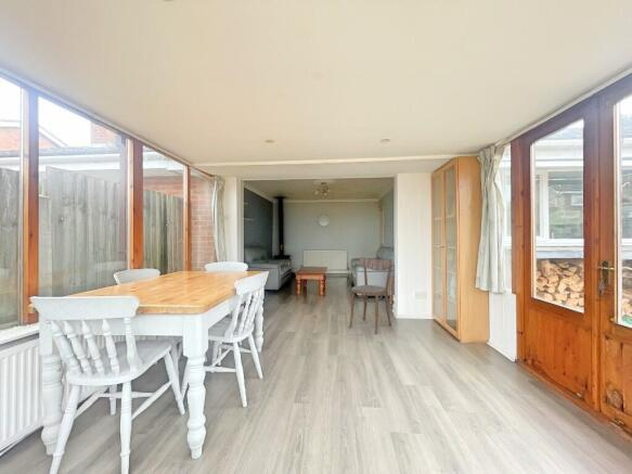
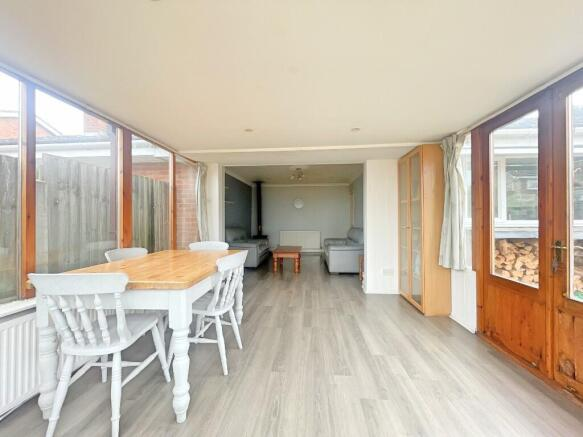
- dining chair (371, 292)
